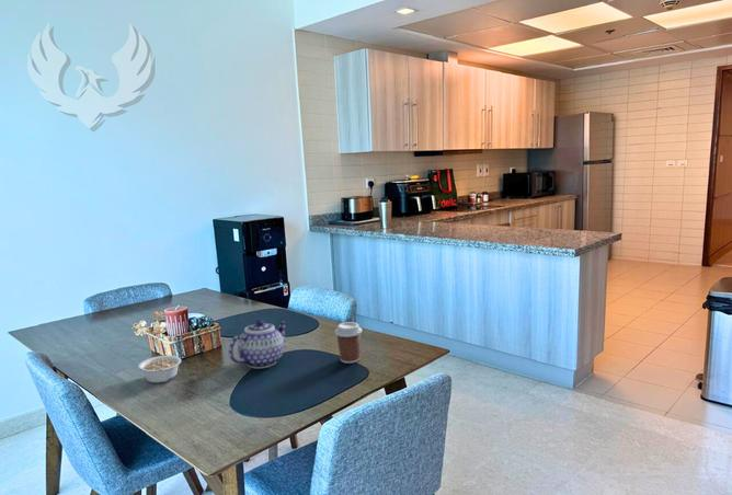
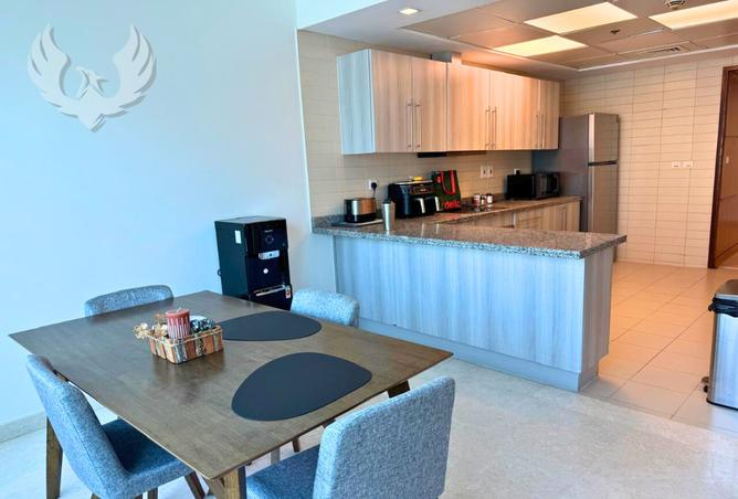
- teapot (260, 341)
- coffee cup (348, 342)
- legume (161, 368)
